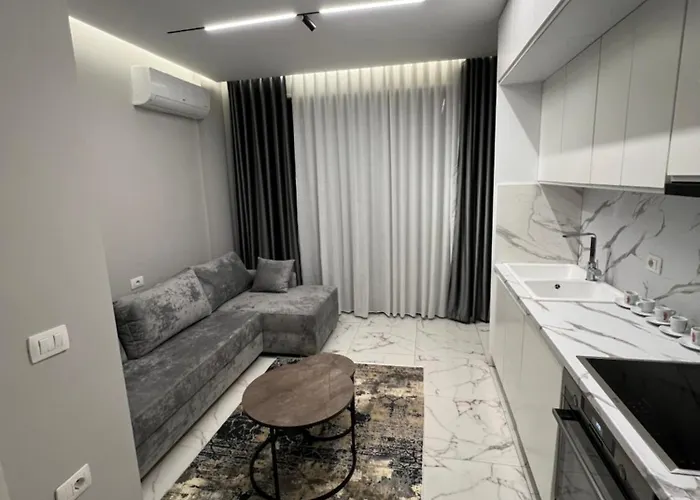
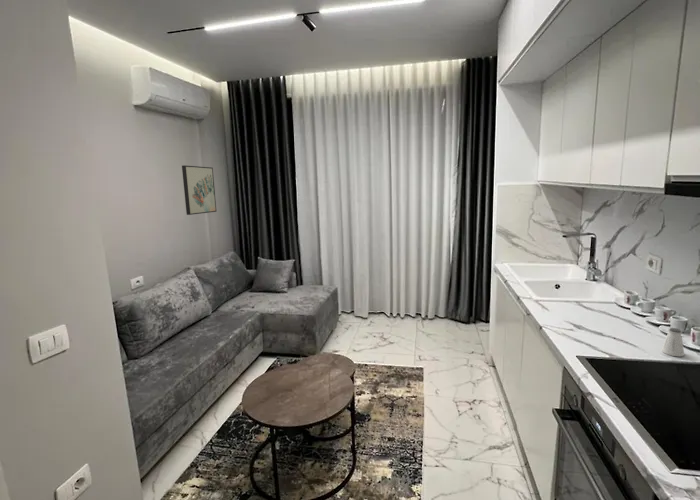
+ saltshaker (673, 341)
+ wall art (200, 190)
